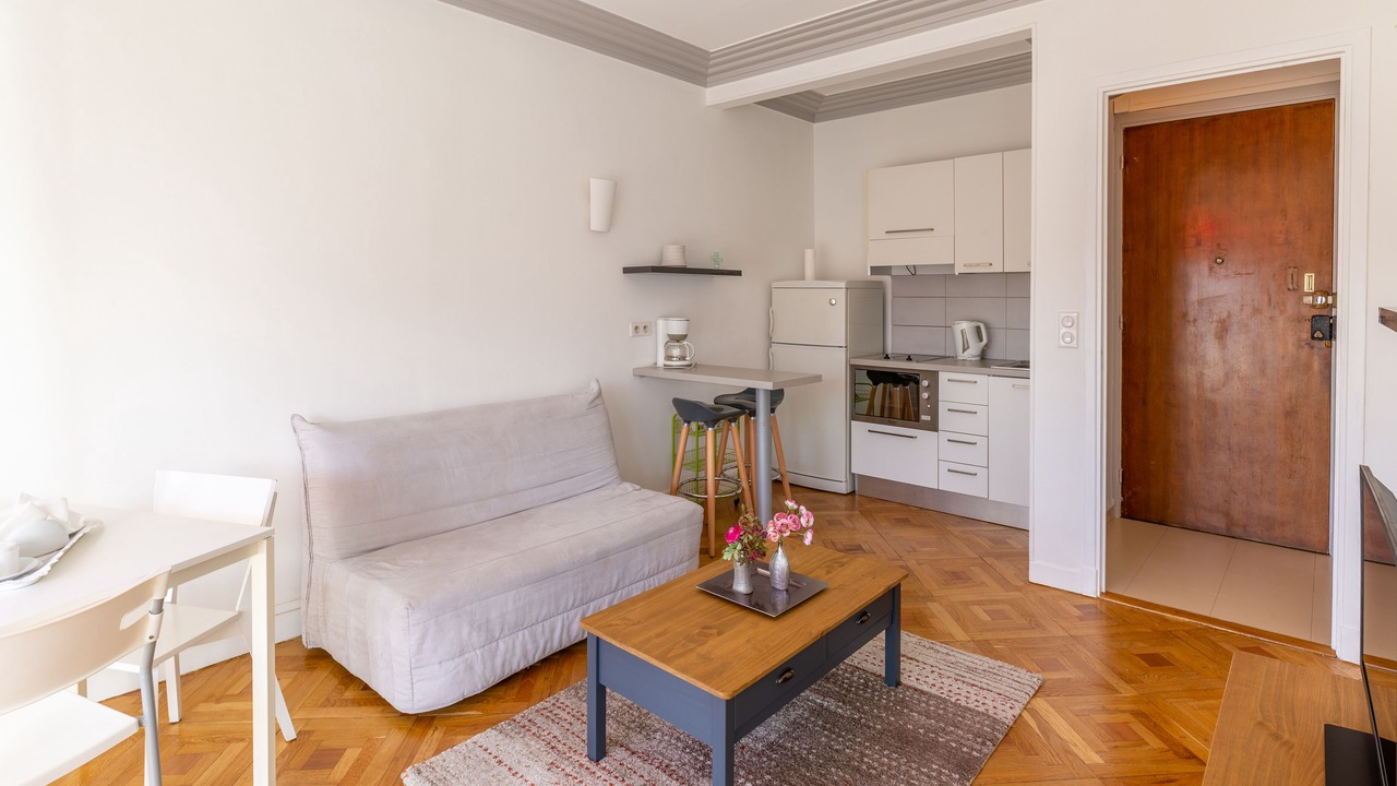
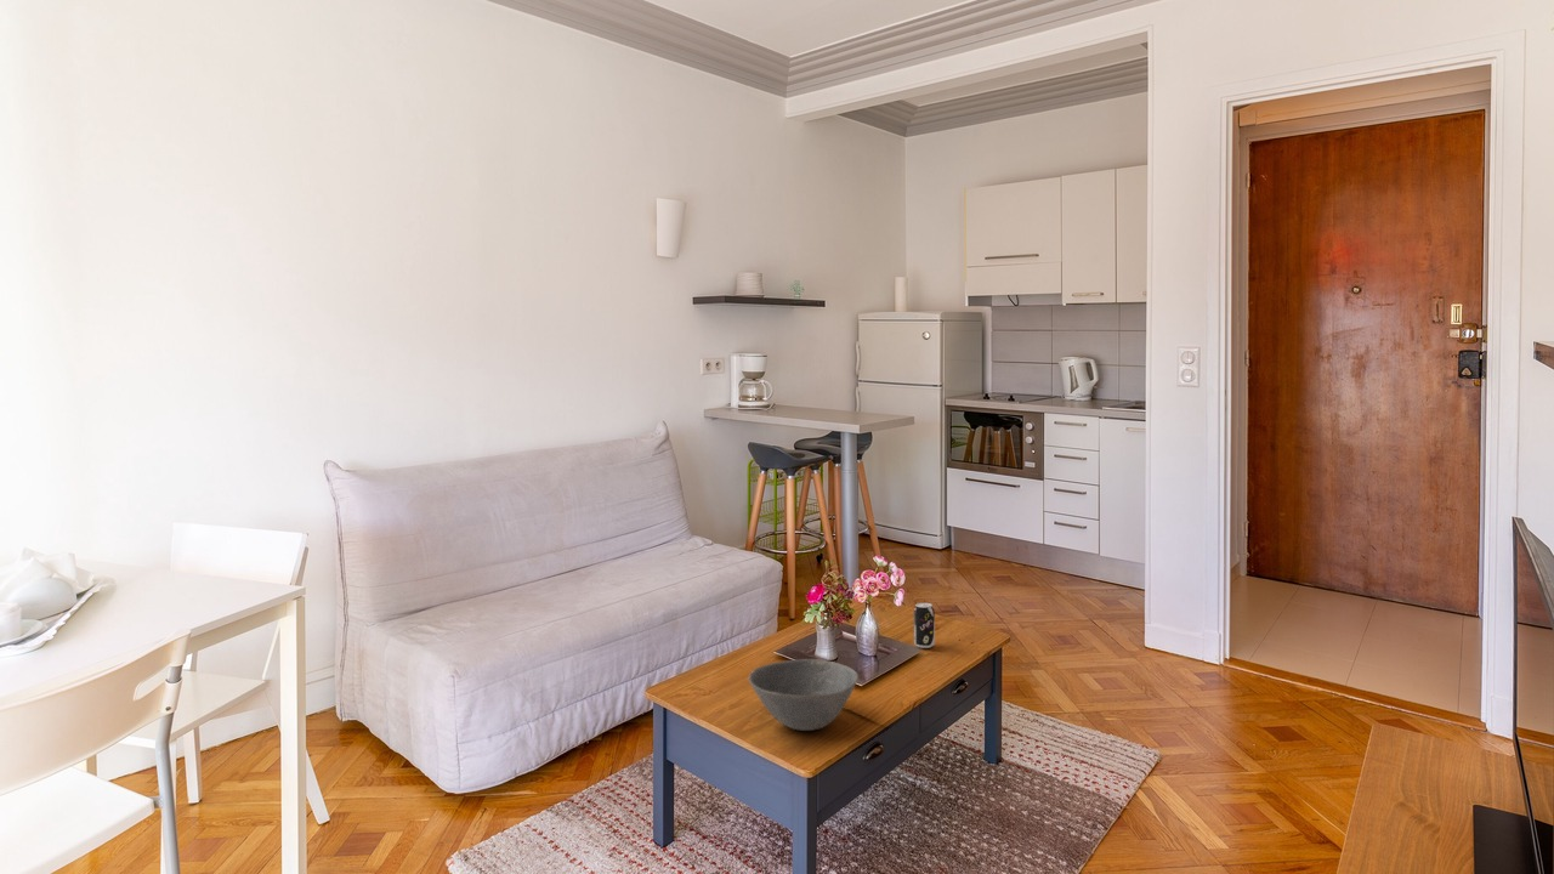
+ bowl (804, 699)
+ beverage can (924, 625)
